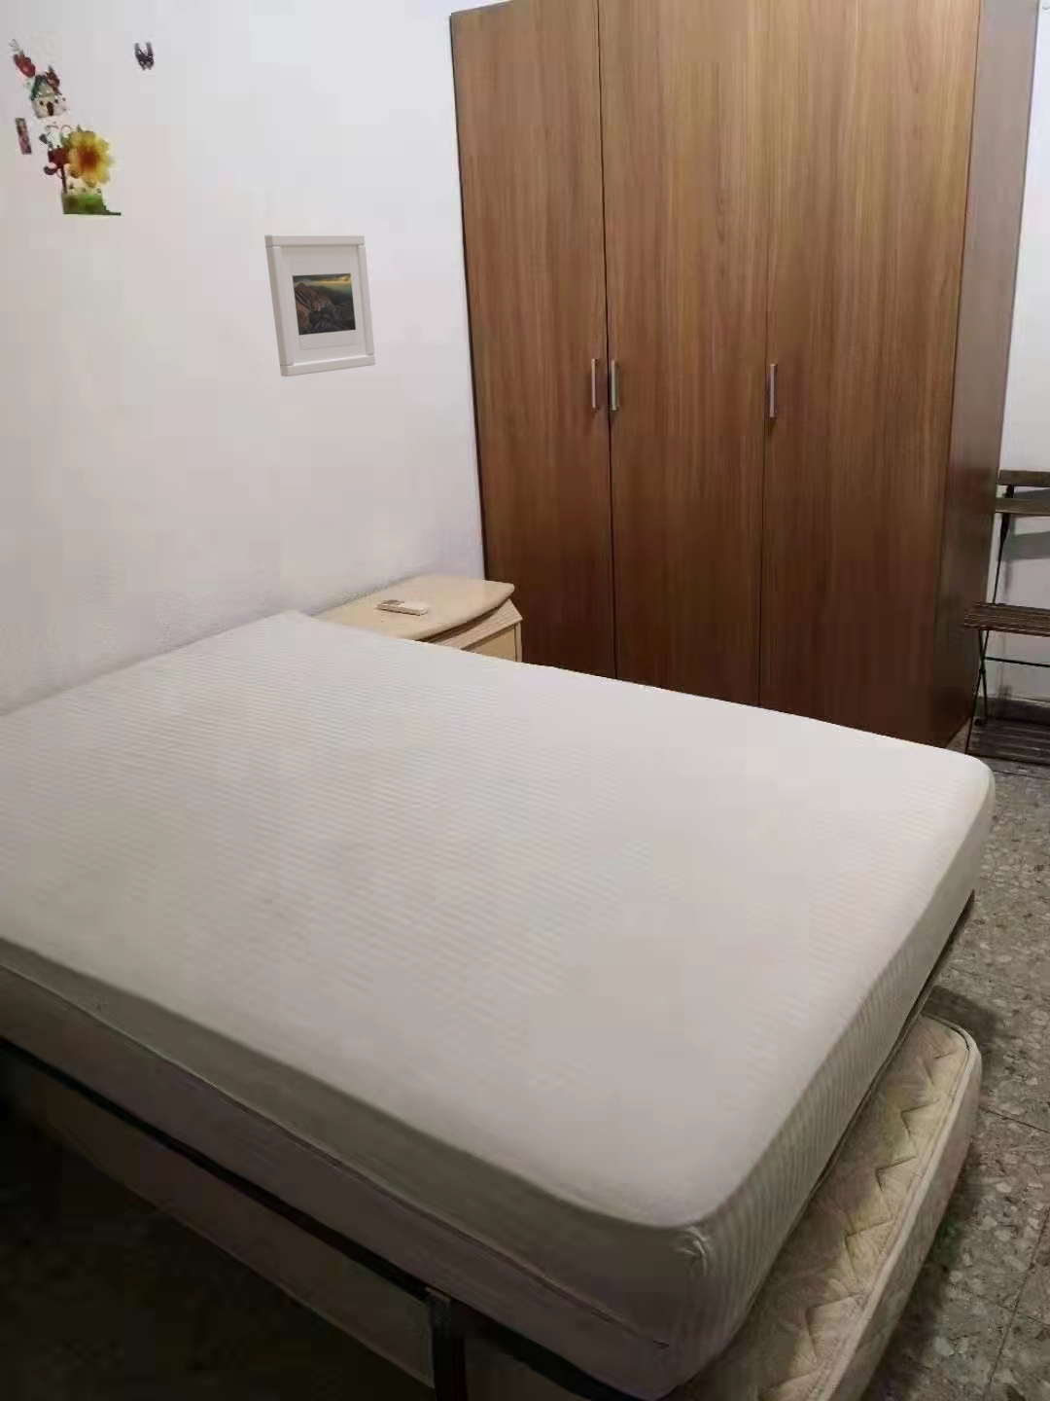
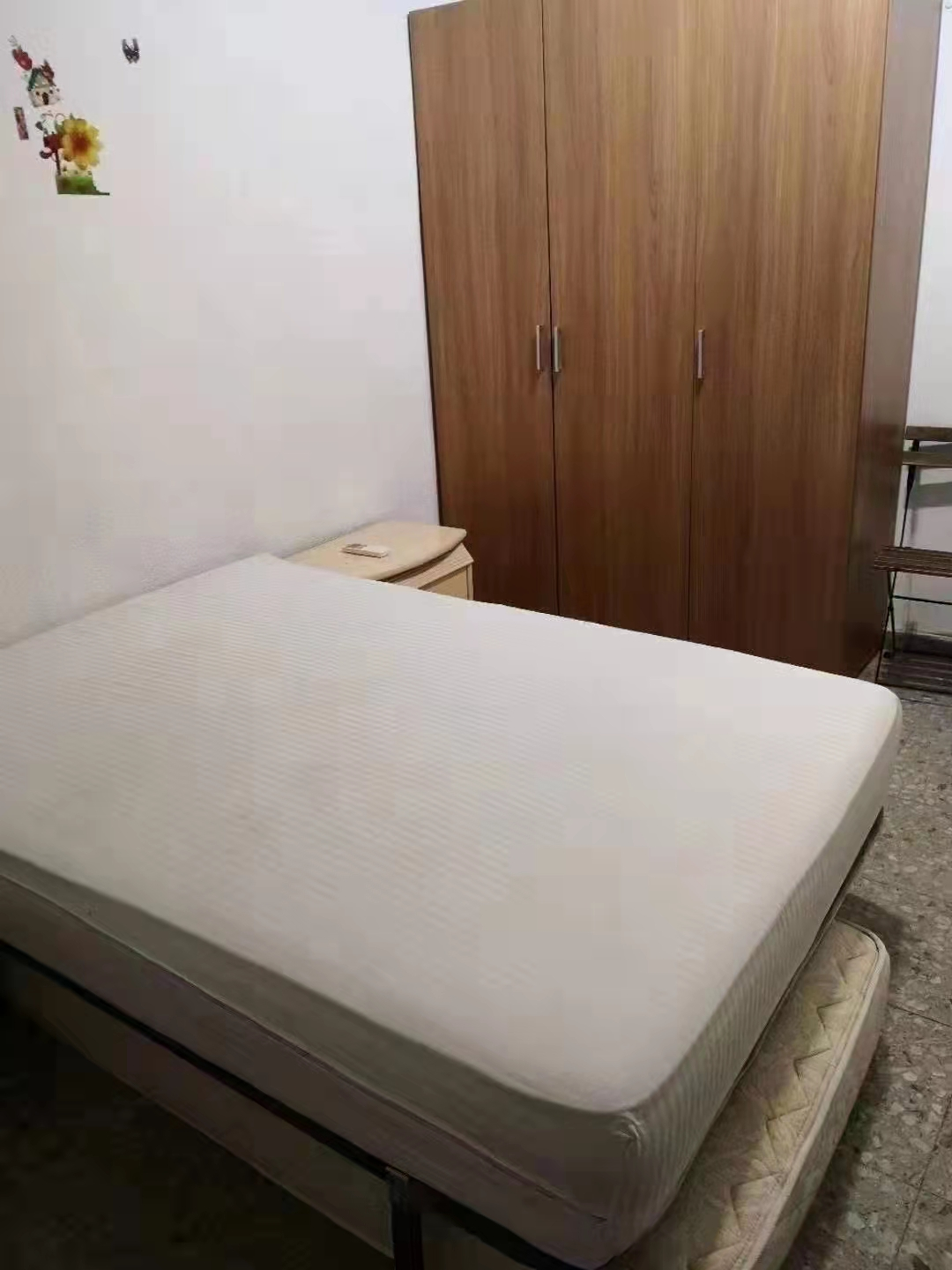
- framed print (323, 303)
